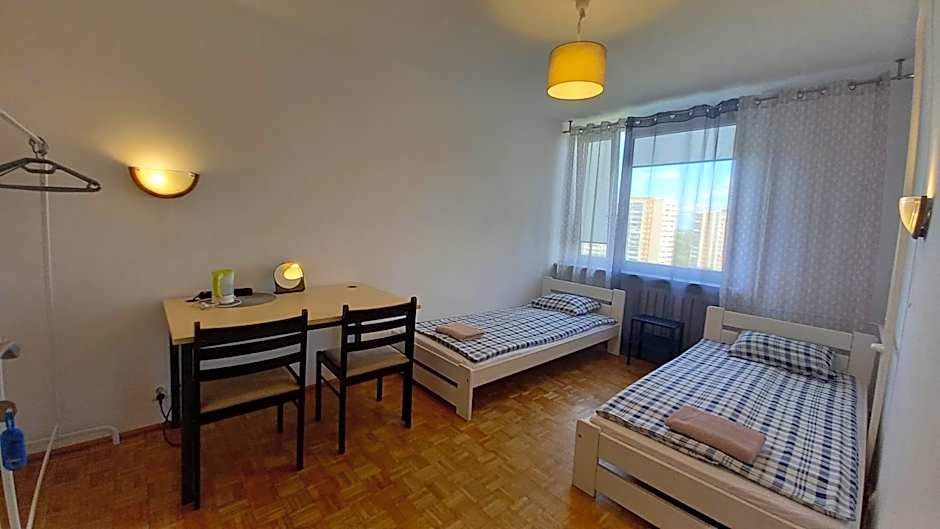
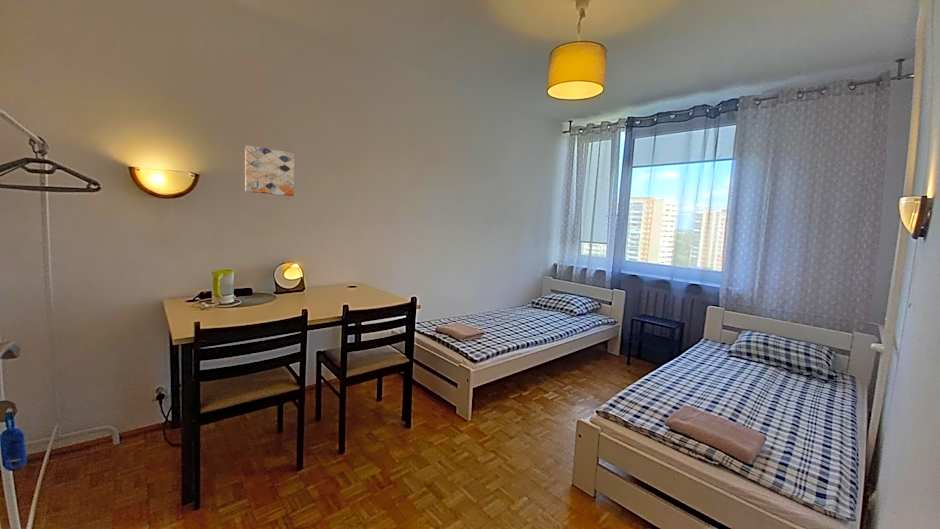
+ wall art (270, 171)
